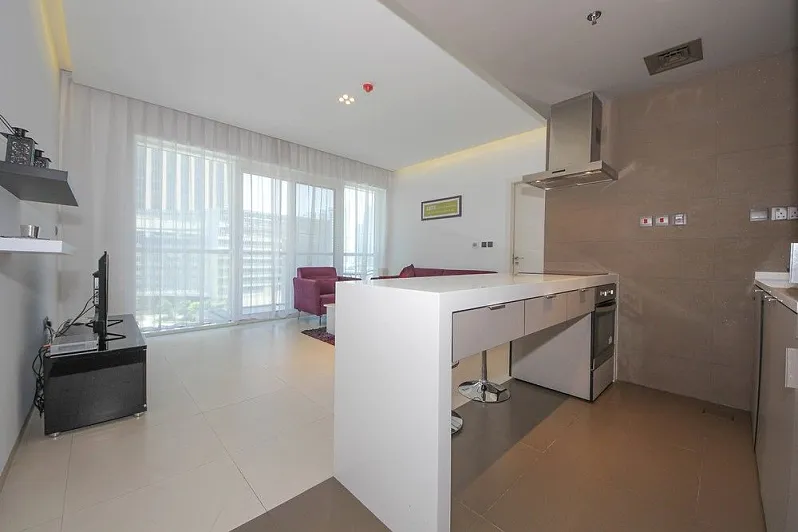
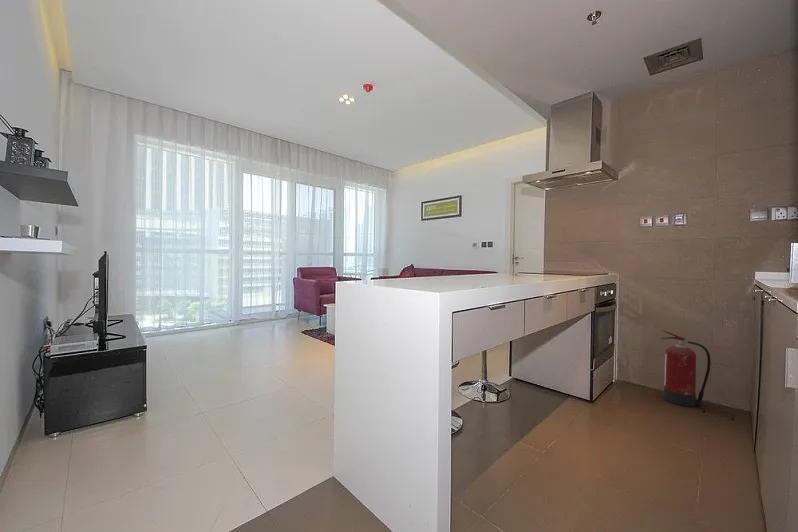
+ fire extinguisher (684, 367)
